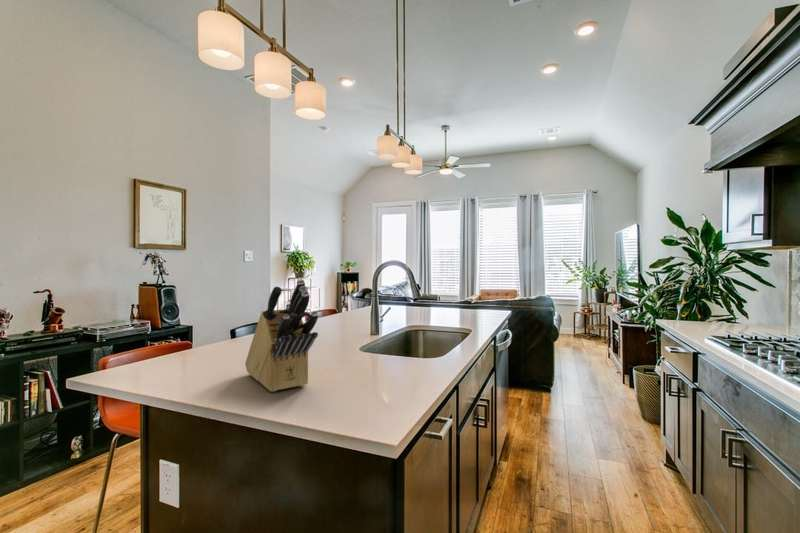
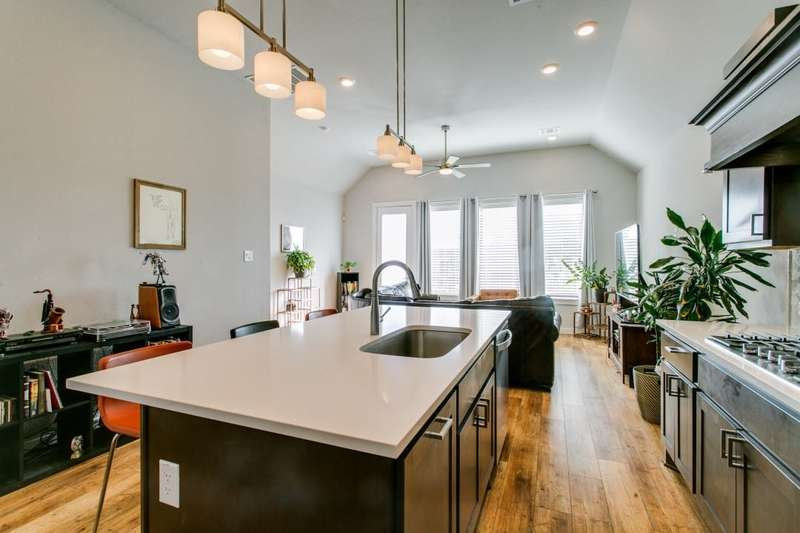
- knife block (279, 330)
